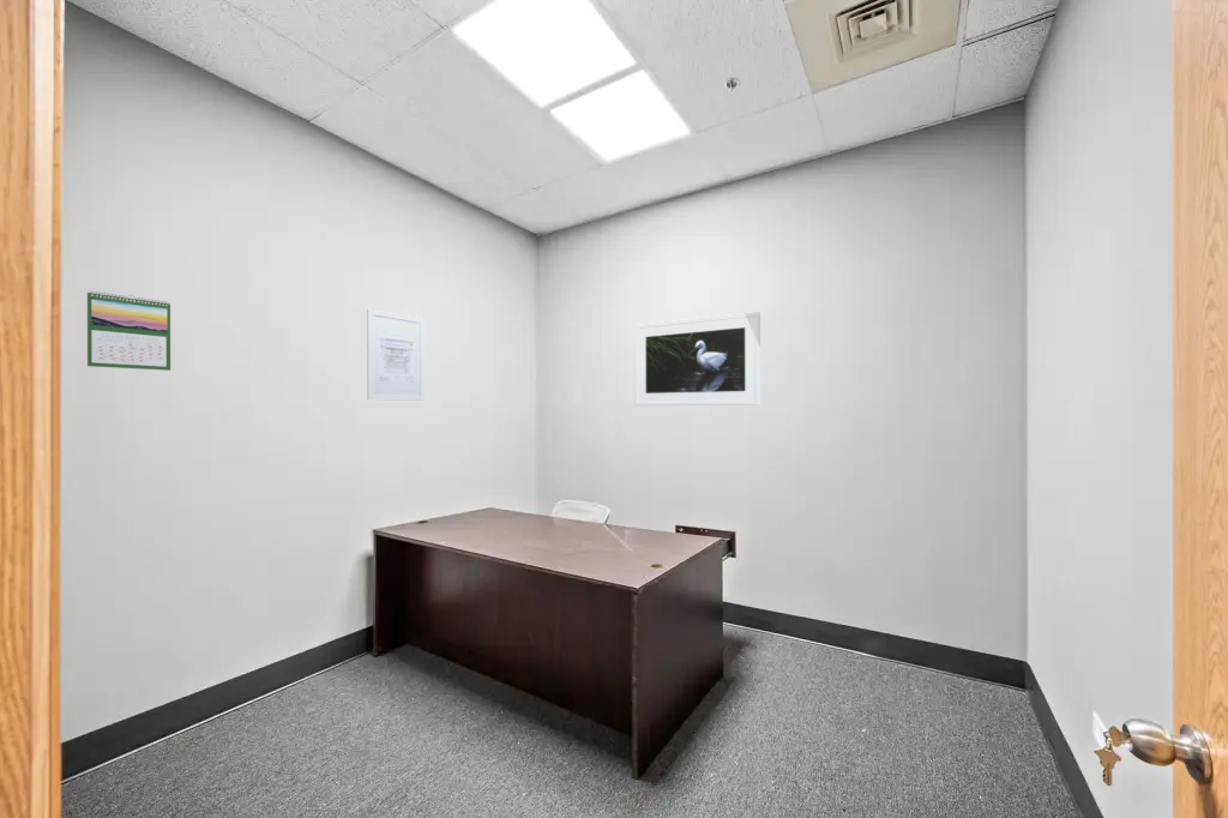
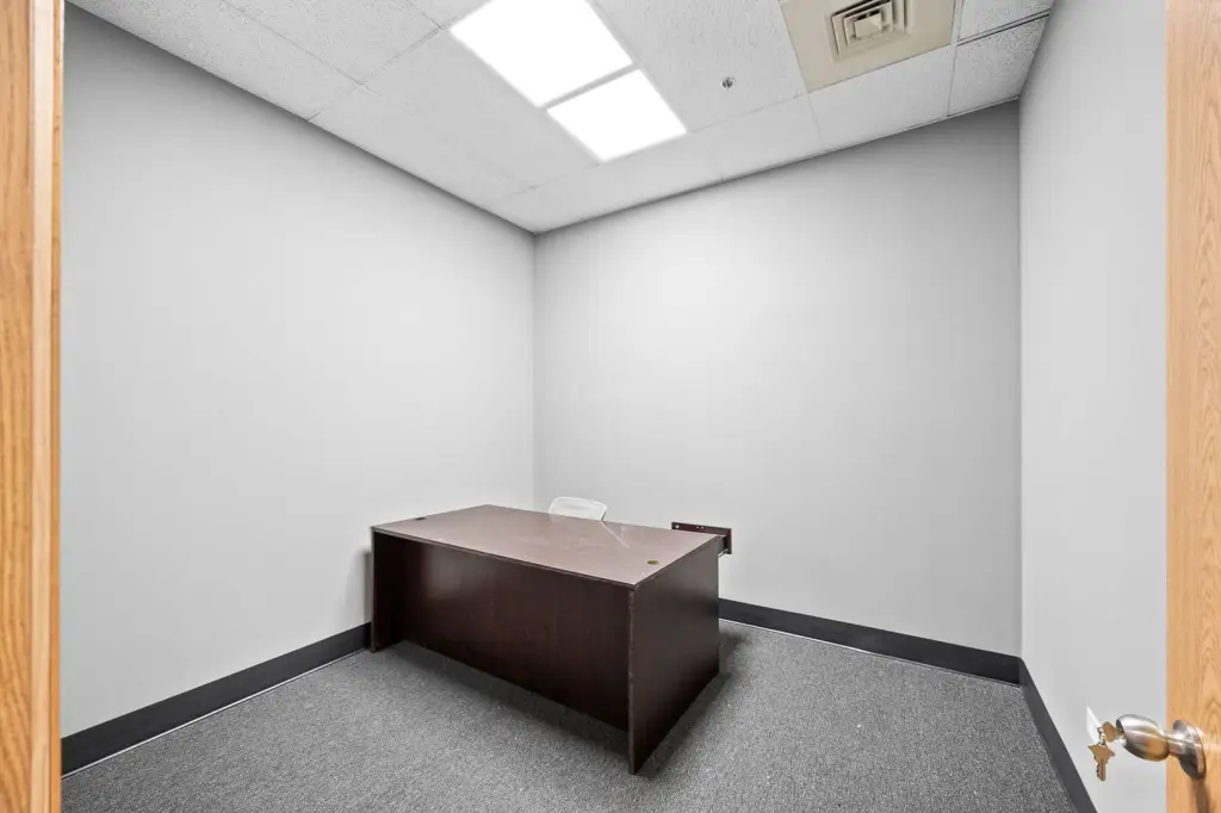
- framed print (692, 362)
- wall art (397, 356)
- calendar (131, 331)
